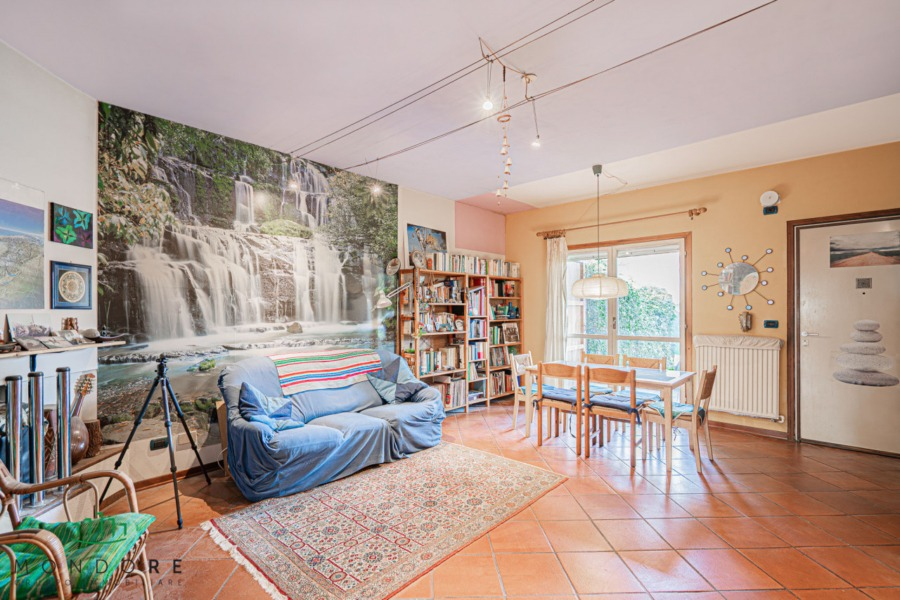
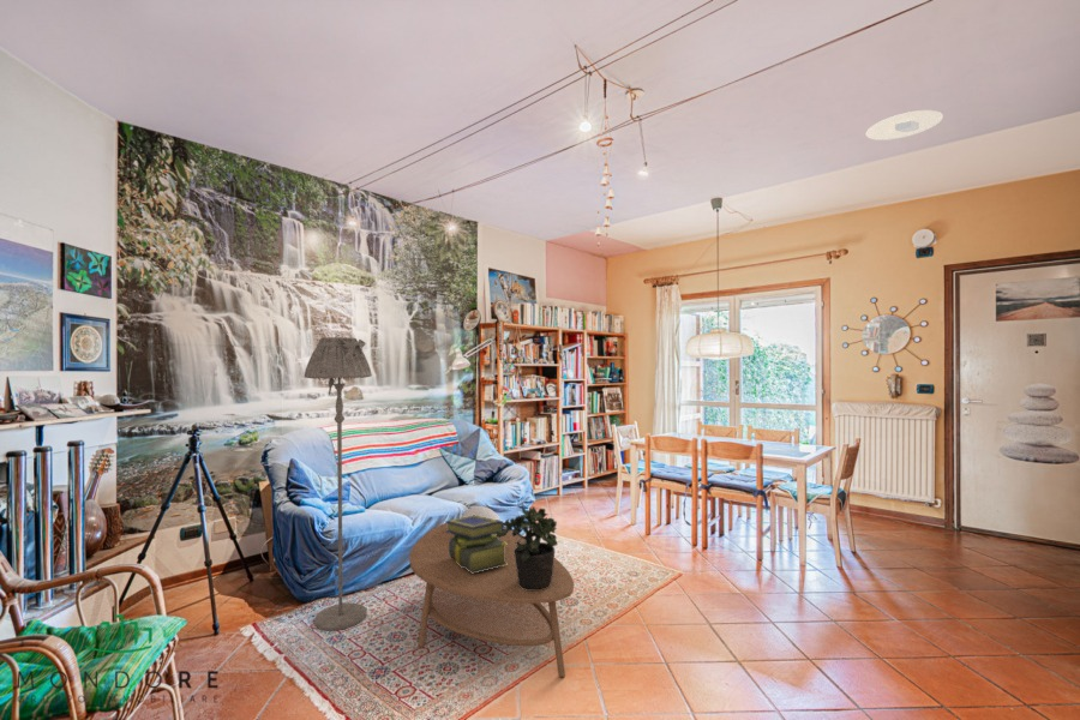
+ stack of books (474, 540)
+ potted plant (530, 542)
+ coffee table (478, 592)
+ recessed light (902, 122)
+ decorative bowl (481, 516)
+ floor lamp (338, 478)
